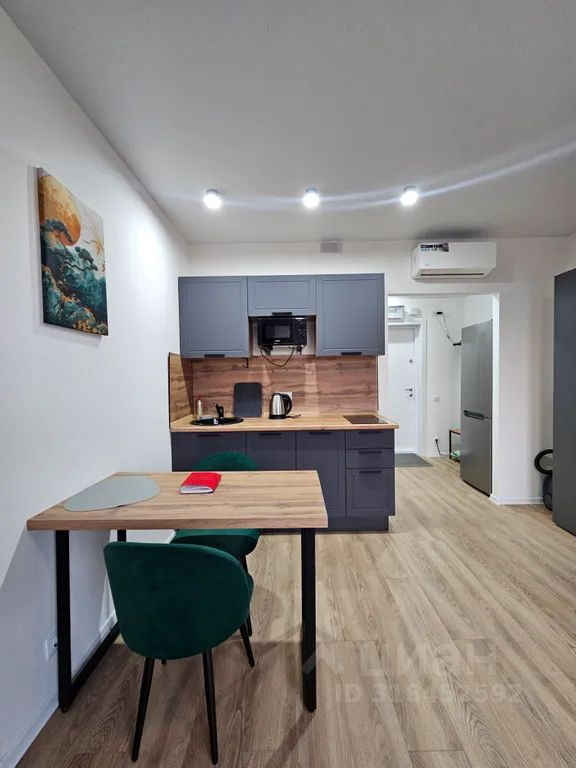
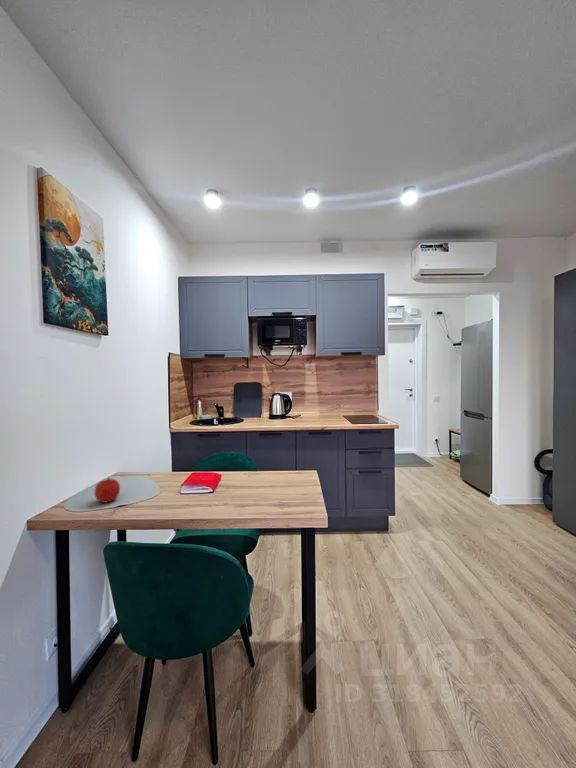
+ apple (107, 489)
